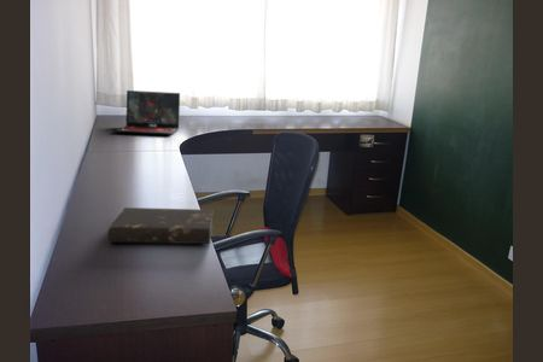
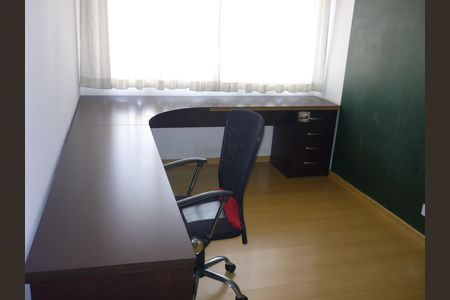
- laptop (148, 111)
- book (164, 226)
